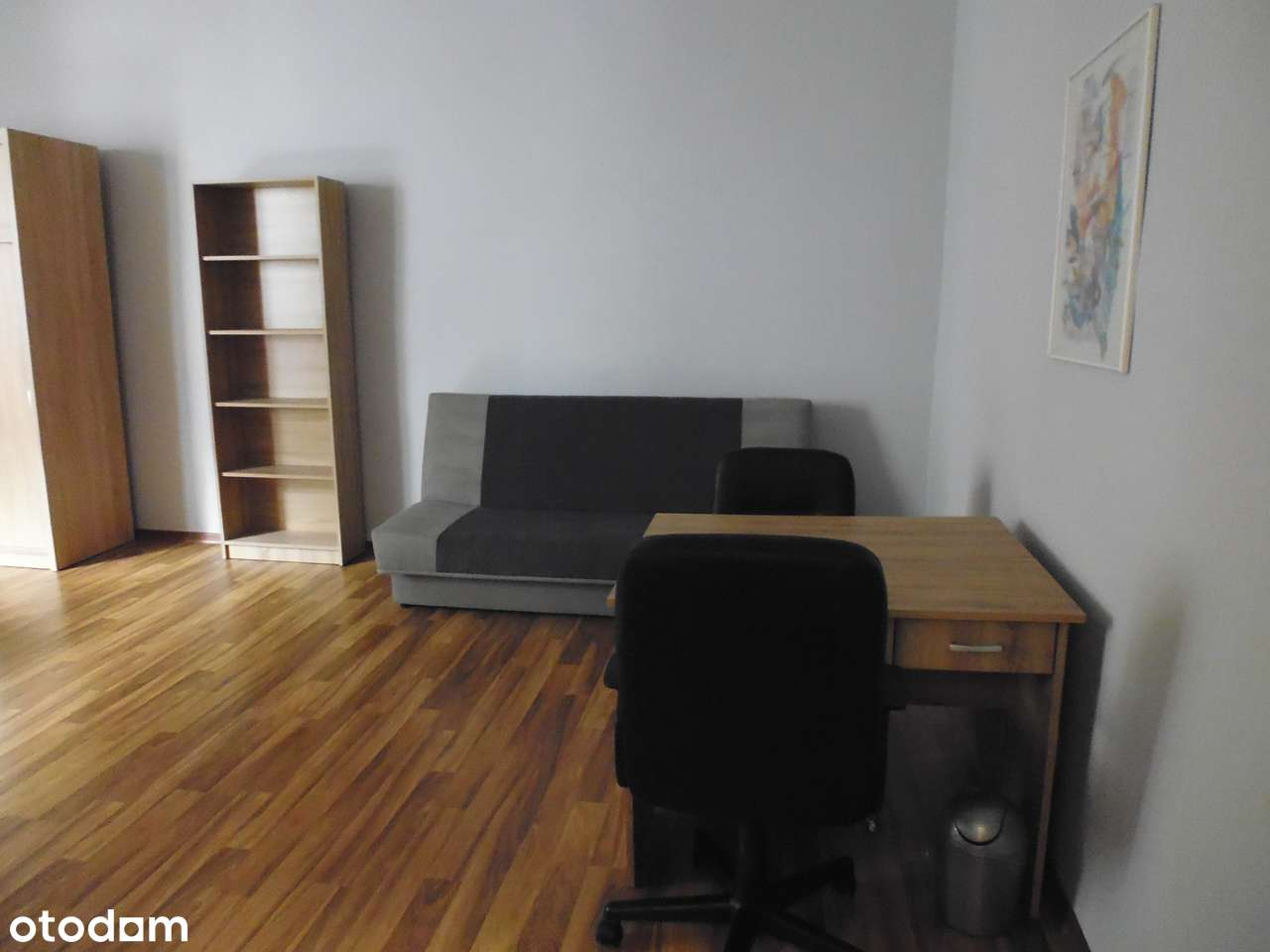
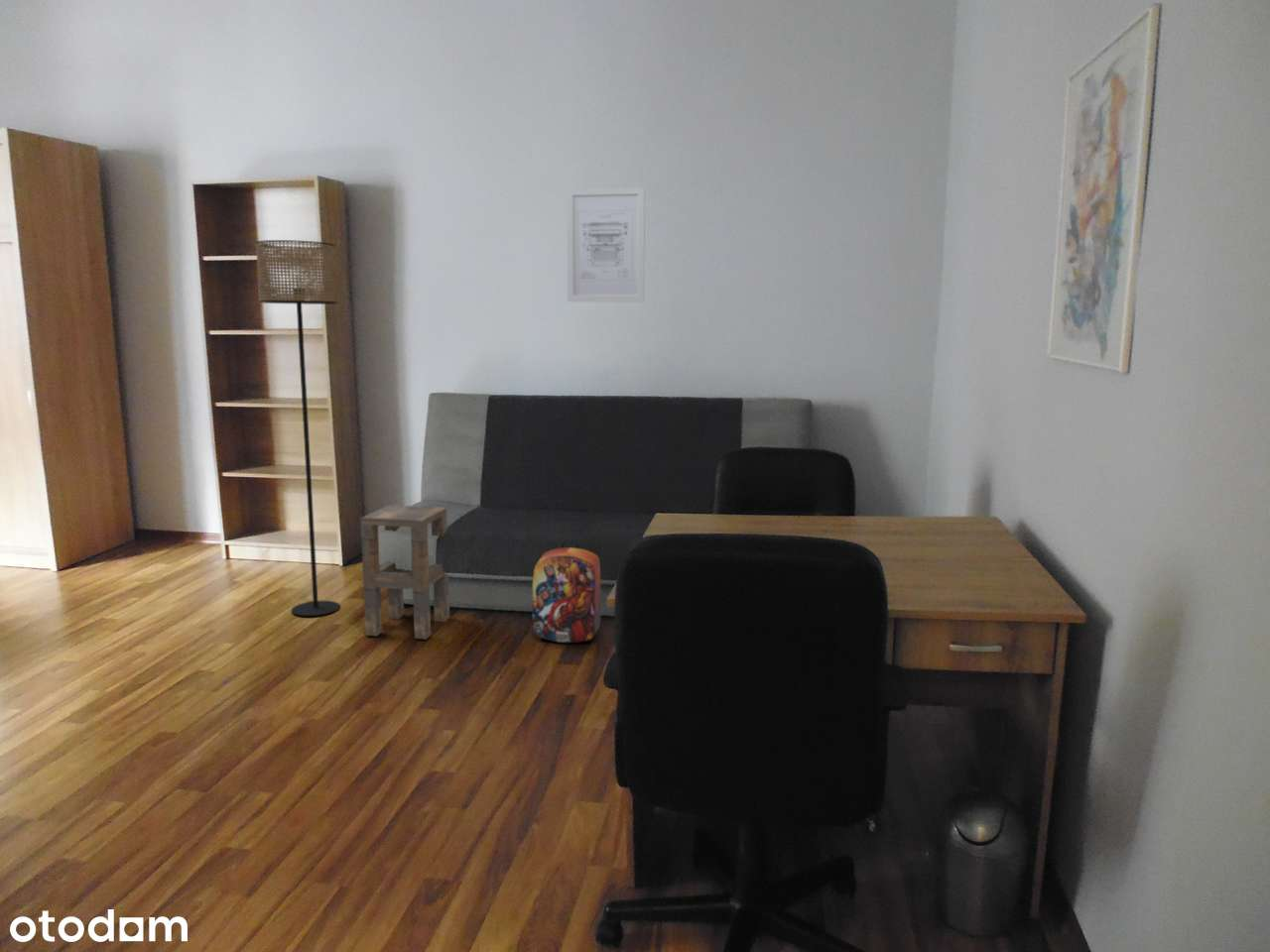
+ floor lamp (306, 432)
+ wall art (605, 245)
+ backpack (568, 589)
+ side table (407, 570)
